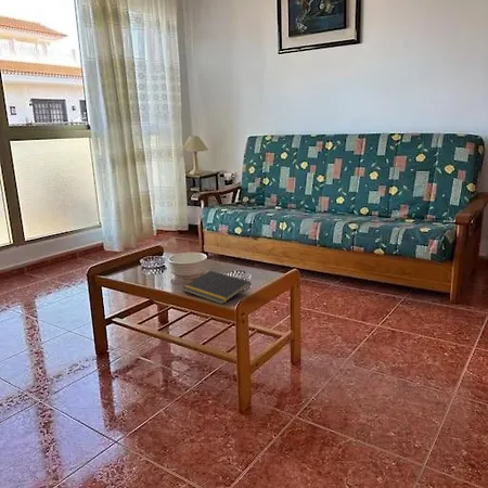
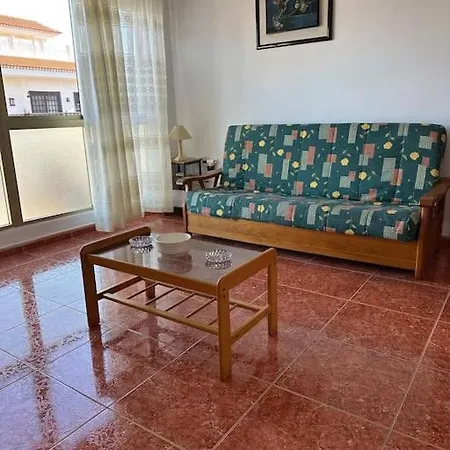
- notepad (216, 285)
